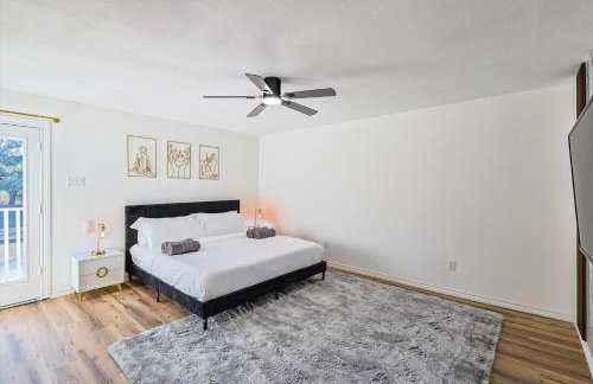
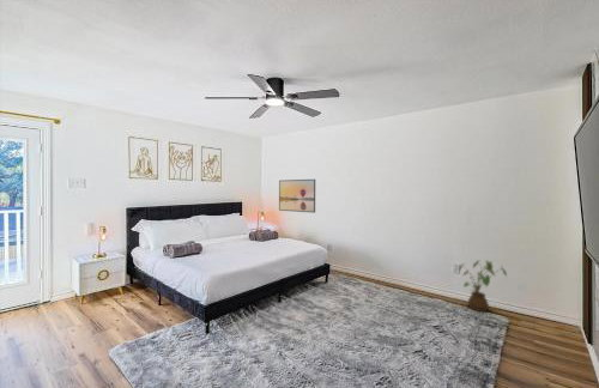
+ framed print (296, 195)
+ house plant (480, 285)
